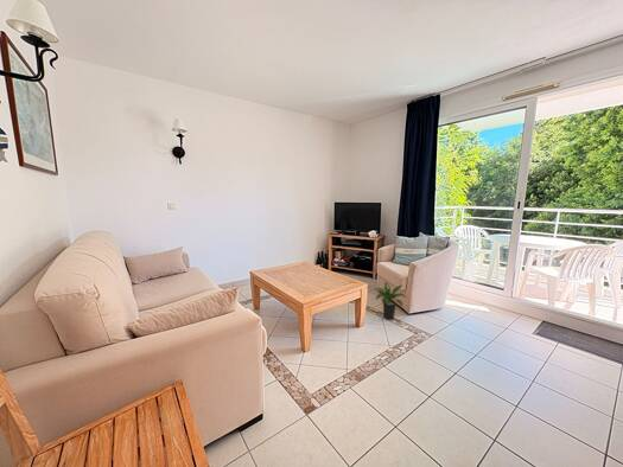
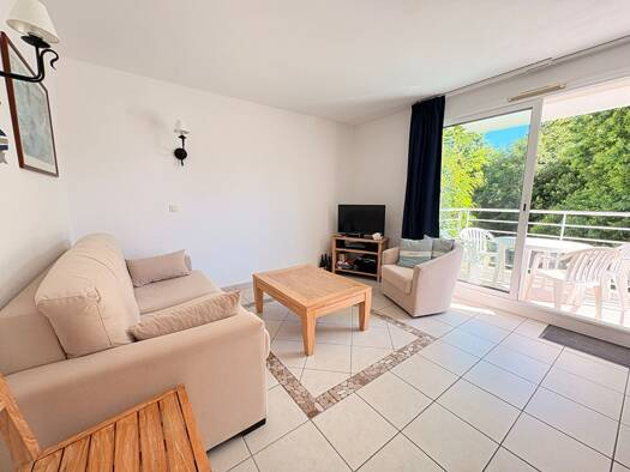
- potted plant (388, 300)
